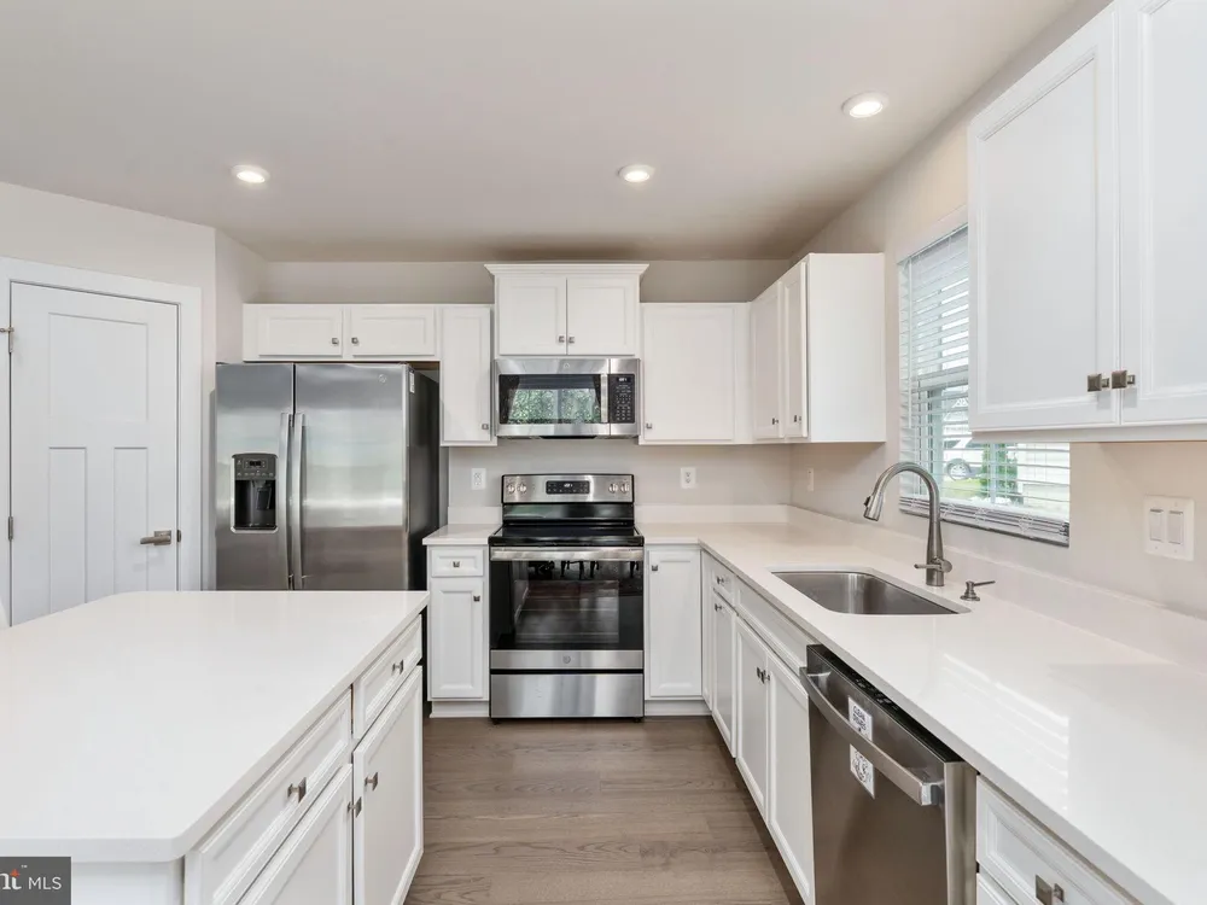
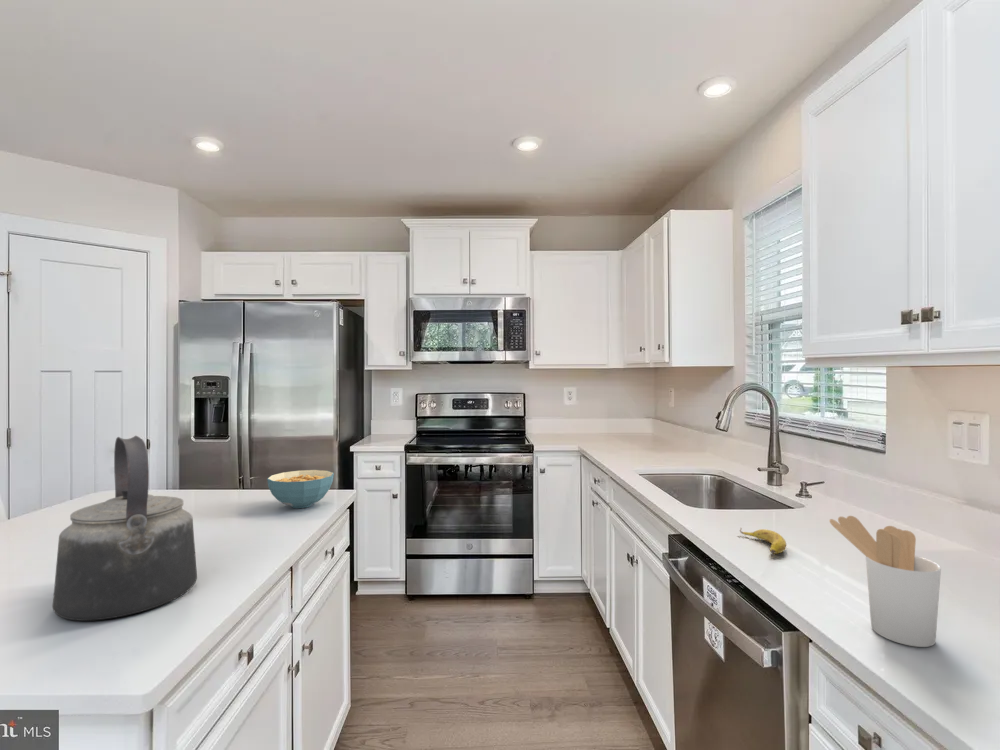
+ cereal bowl (301, 490)
+ kettle (128, 513)
+ banana (763, 539)
+ utensil holder (883, 574)
